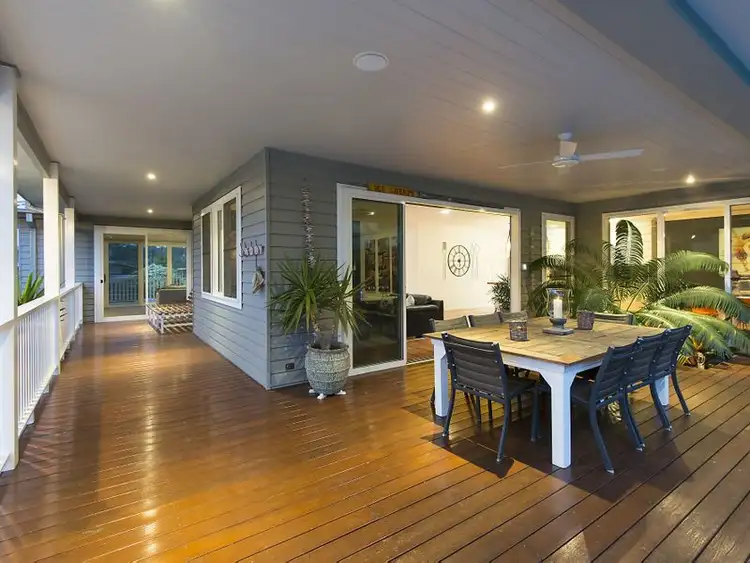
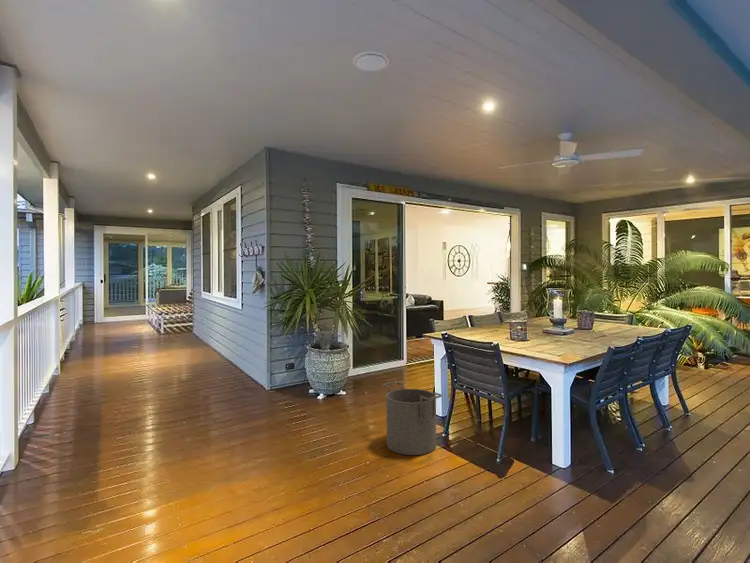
+ bucket (411, 416)
